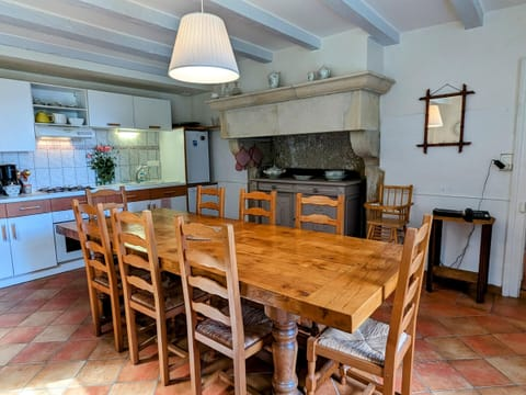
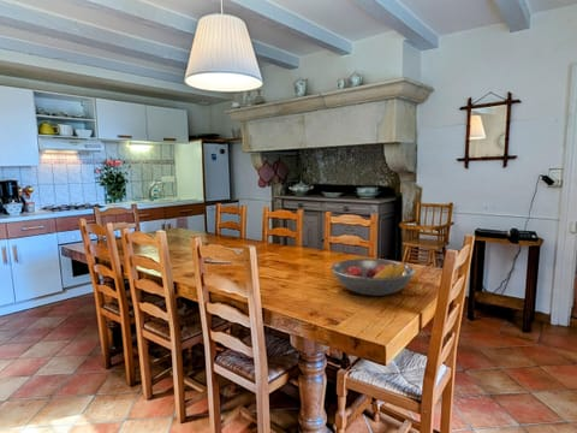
+ fruit bowl (371, 275)
